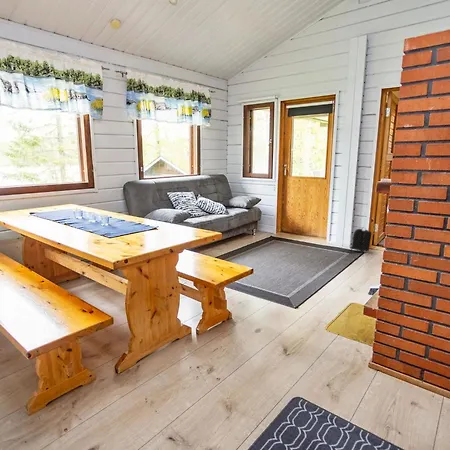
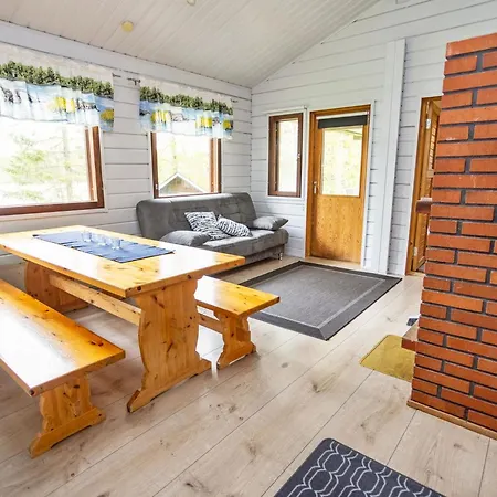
- backpack (360, 240)
